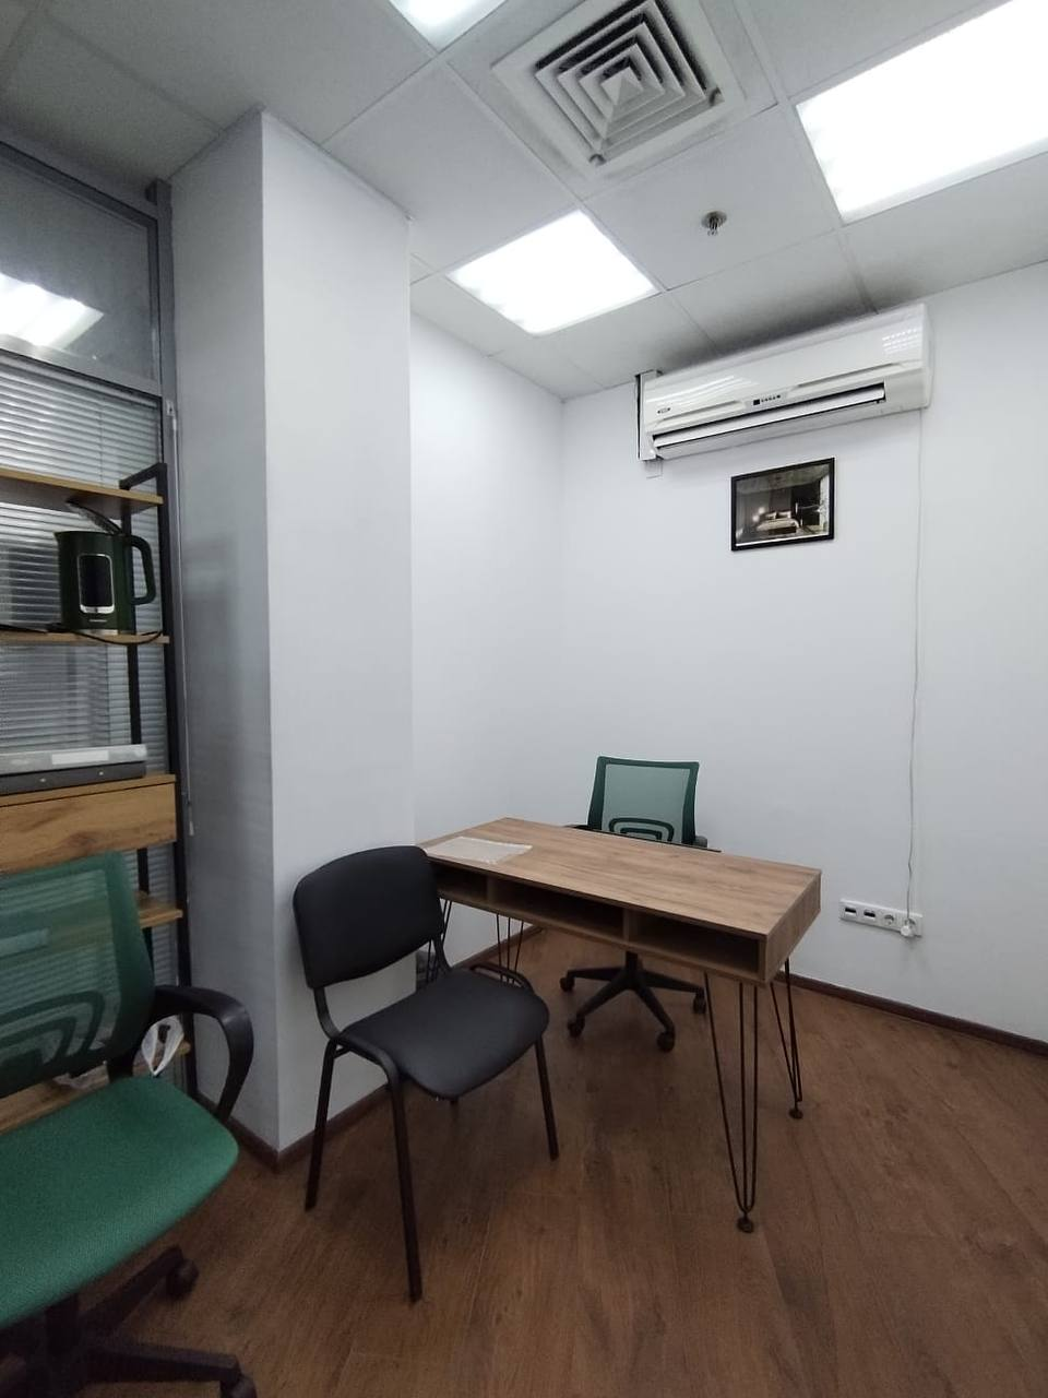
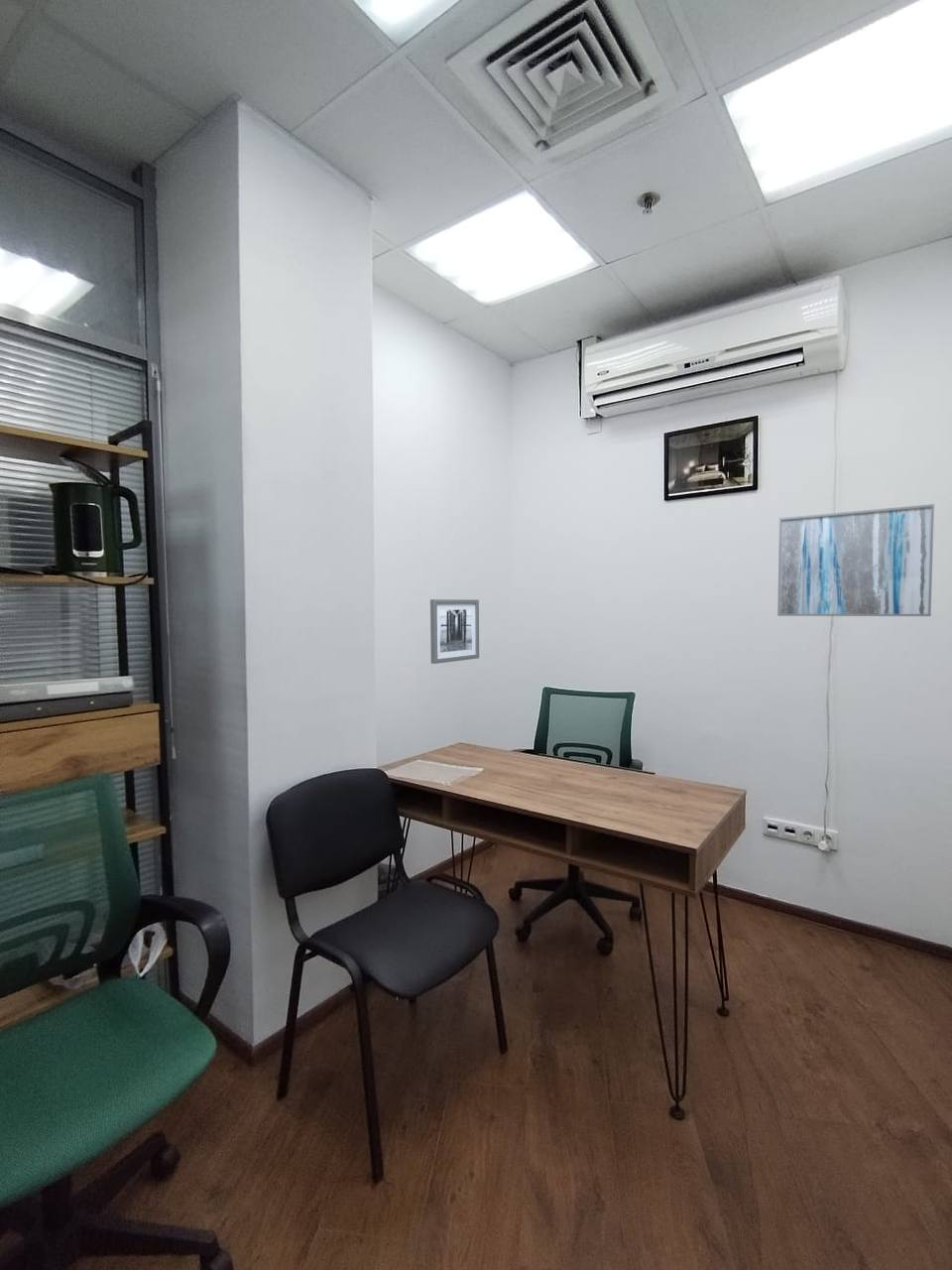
+ wall art (455, 630)
+ wall art (850, 564)
